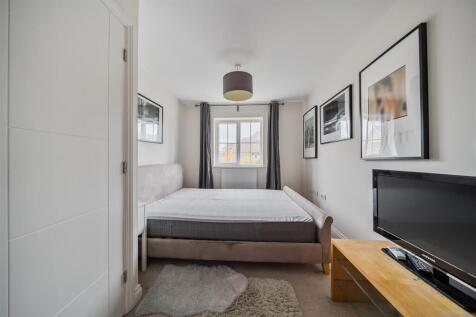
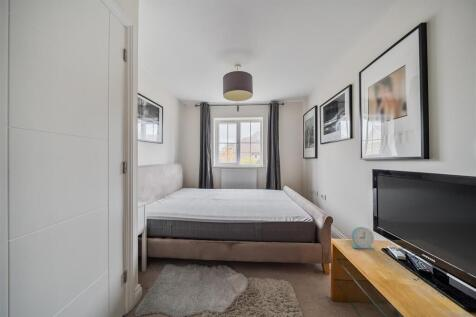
+ alarm clock (361, 236)
